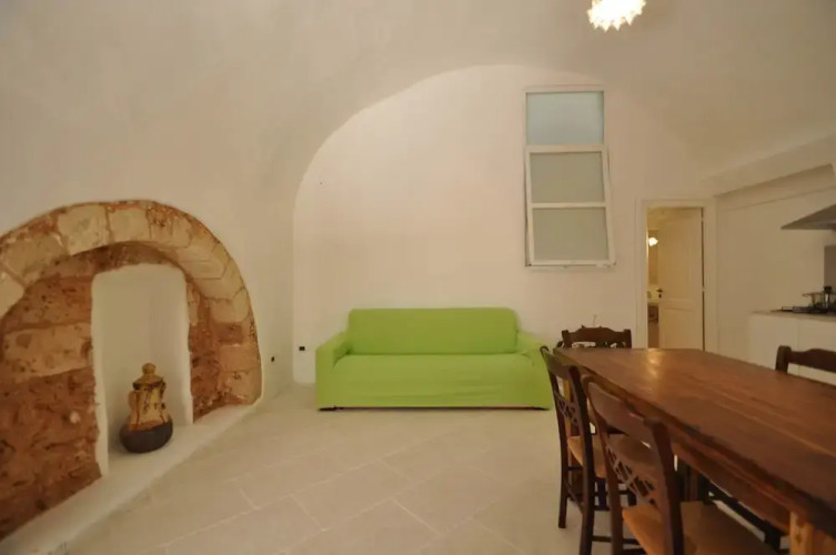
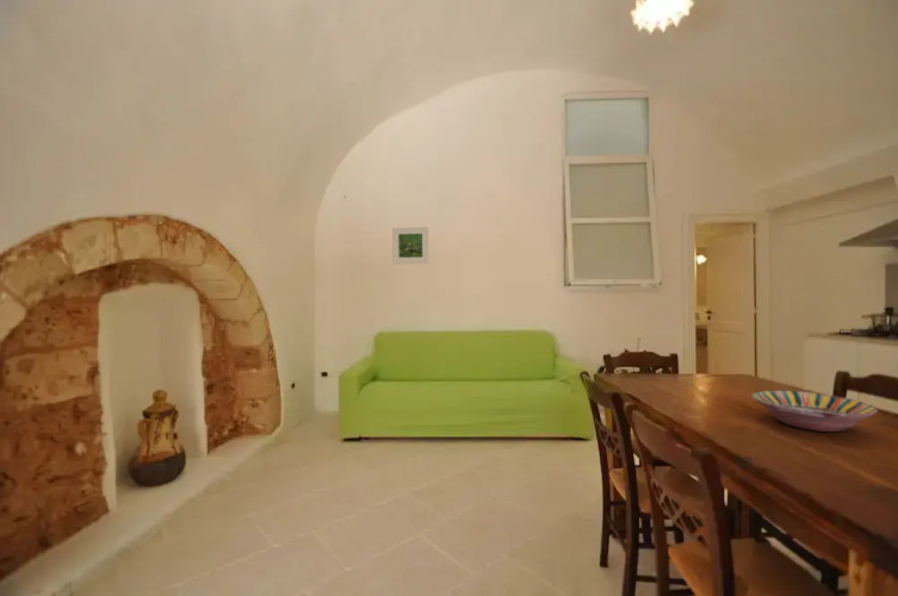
+ serving bowl (810, 412)
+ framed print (410, 246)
